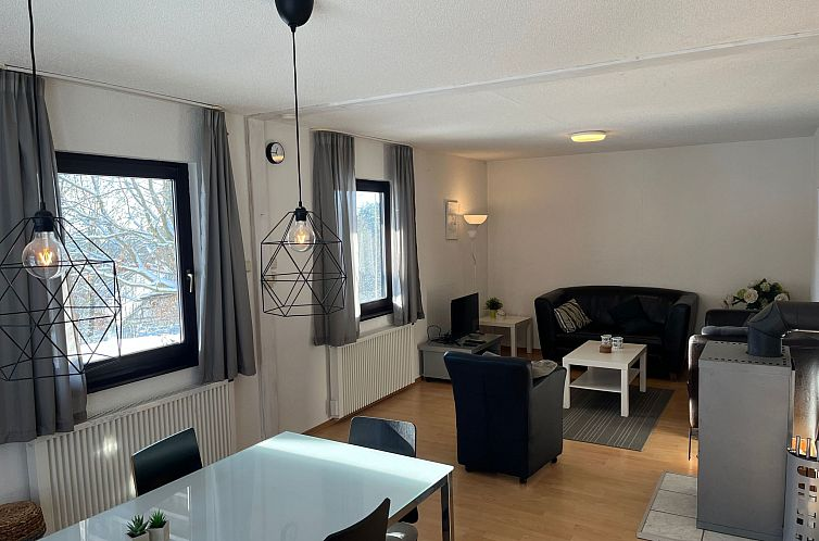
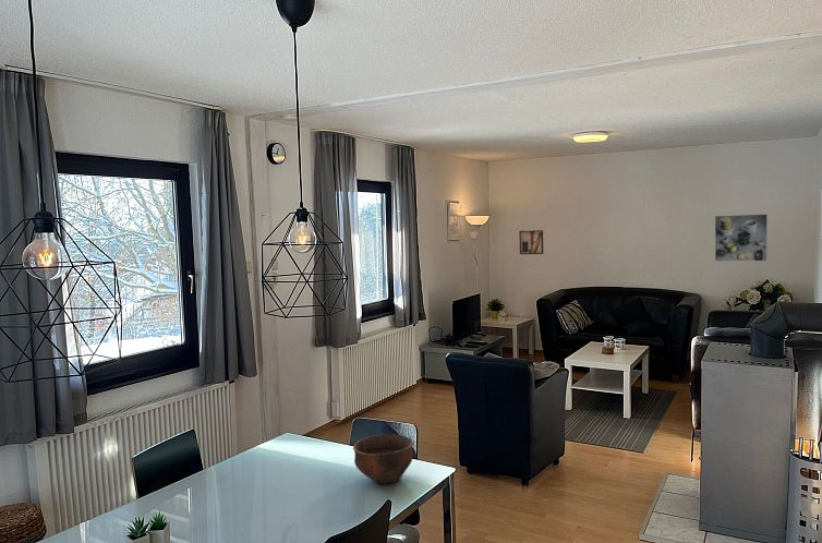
+ bowl (383, 460)
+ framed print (740, 238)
+ wall art (531, 242)
